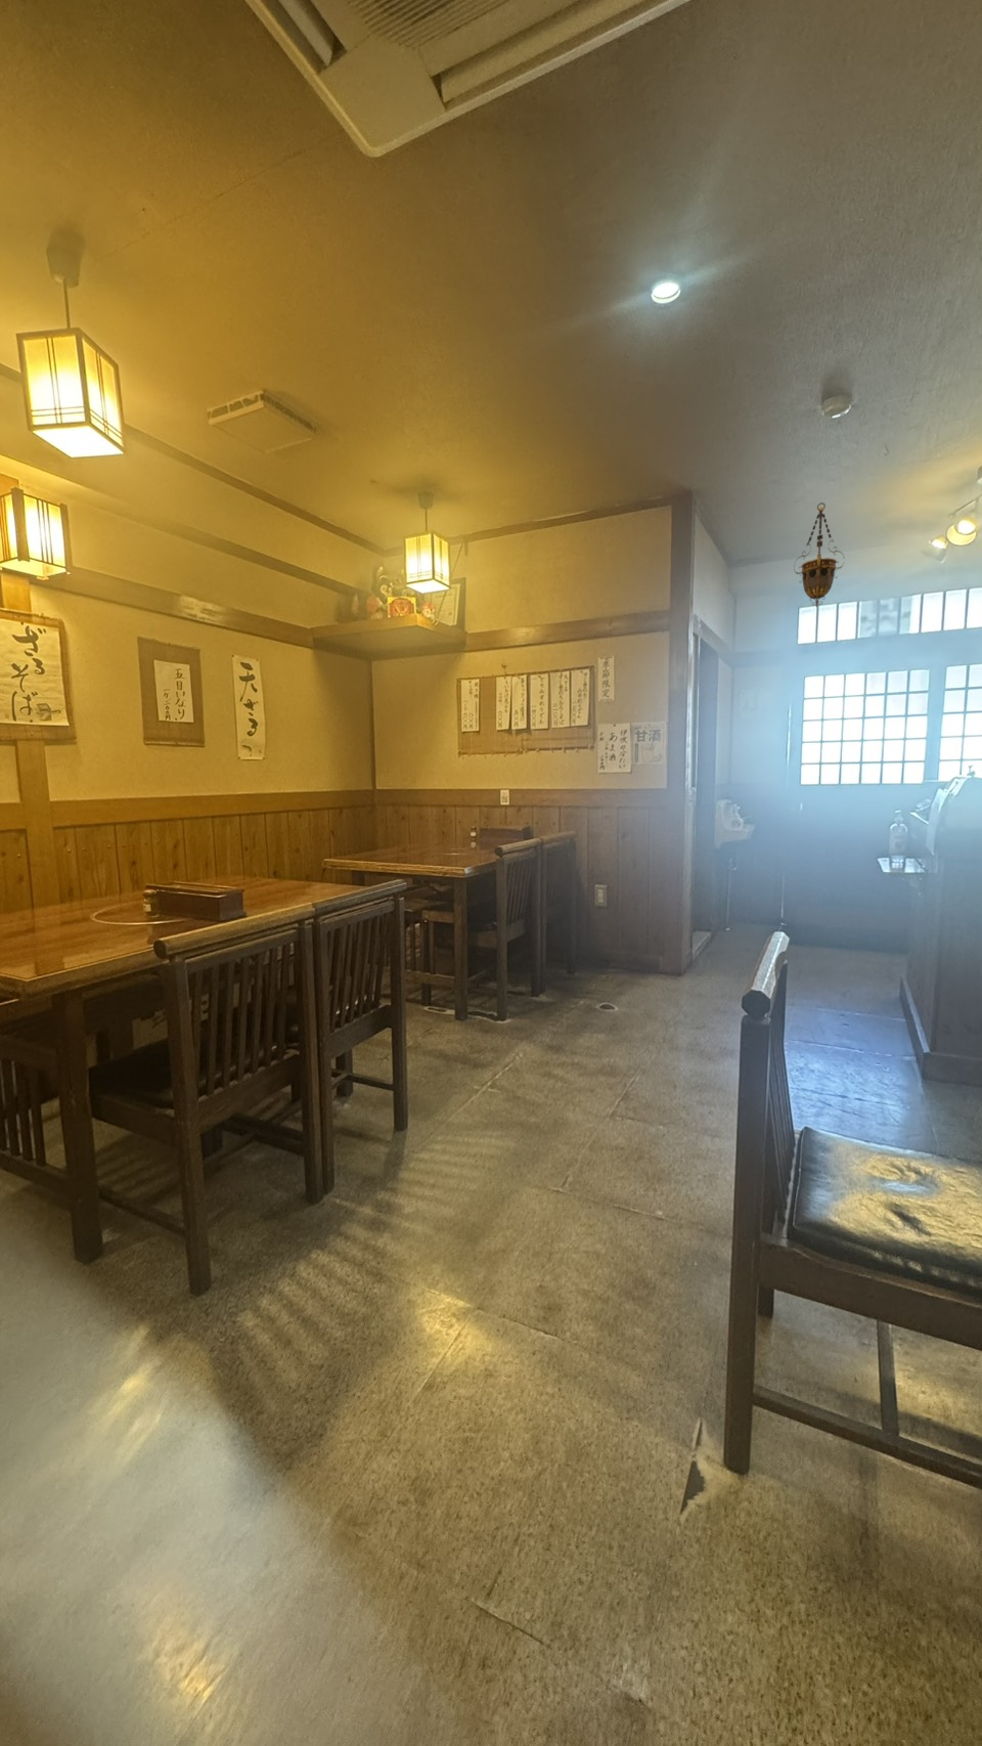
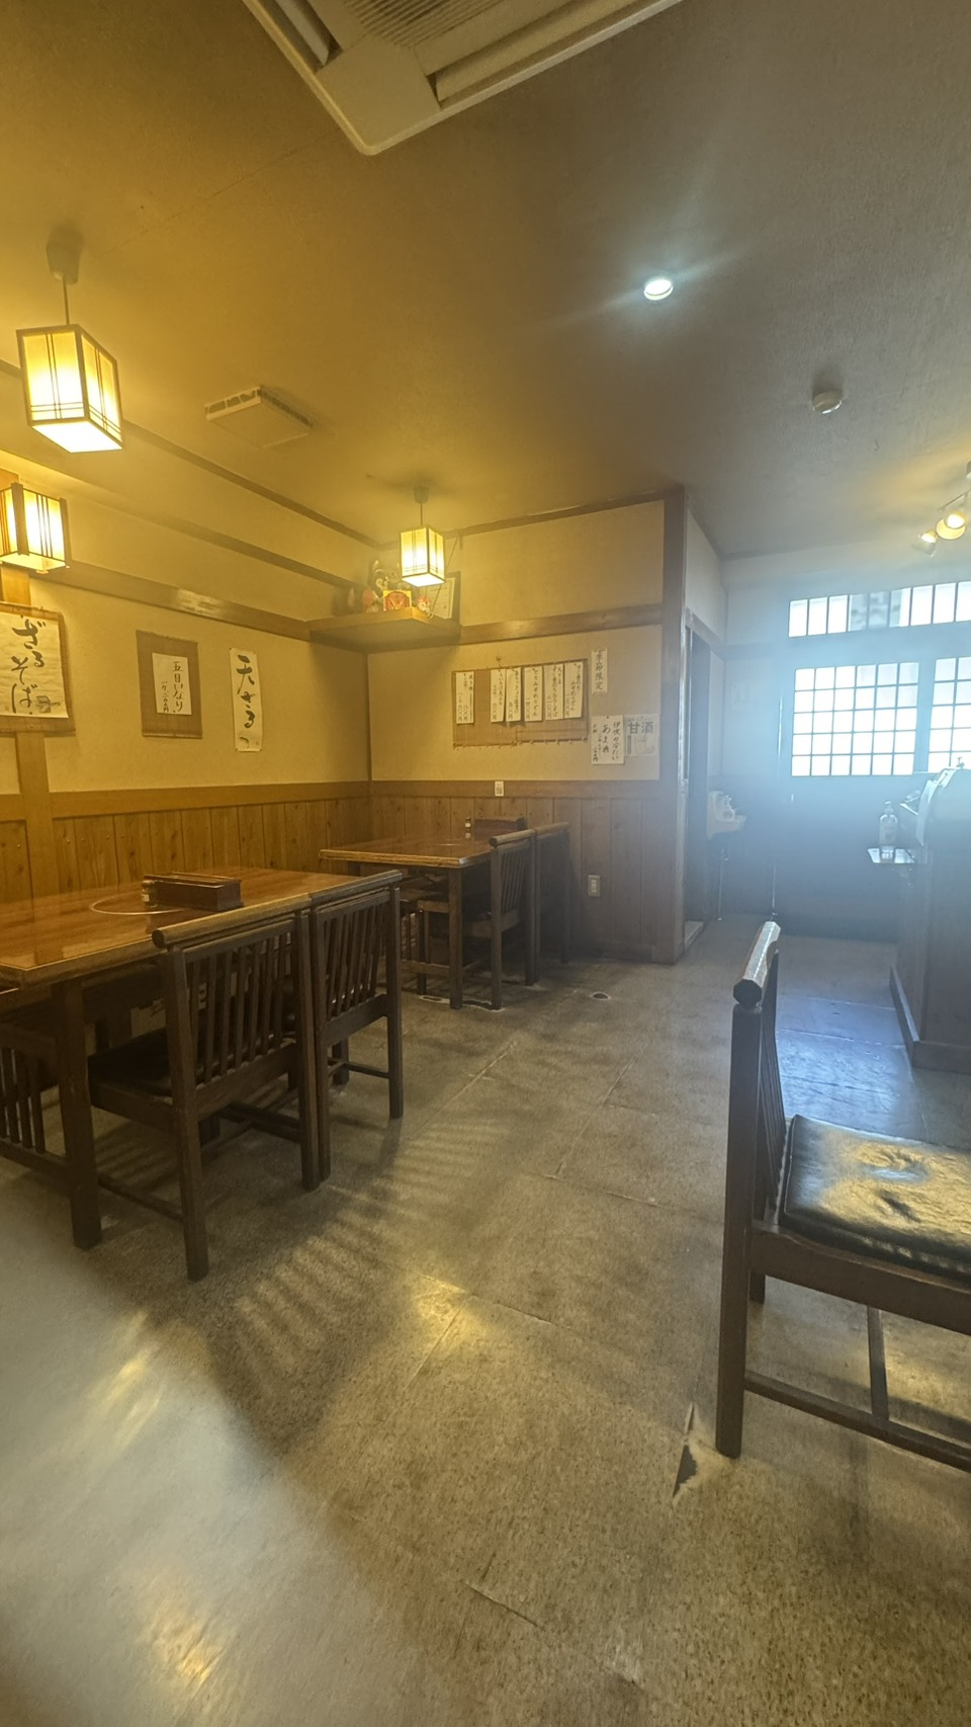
- hanging lantern (818, 555)
